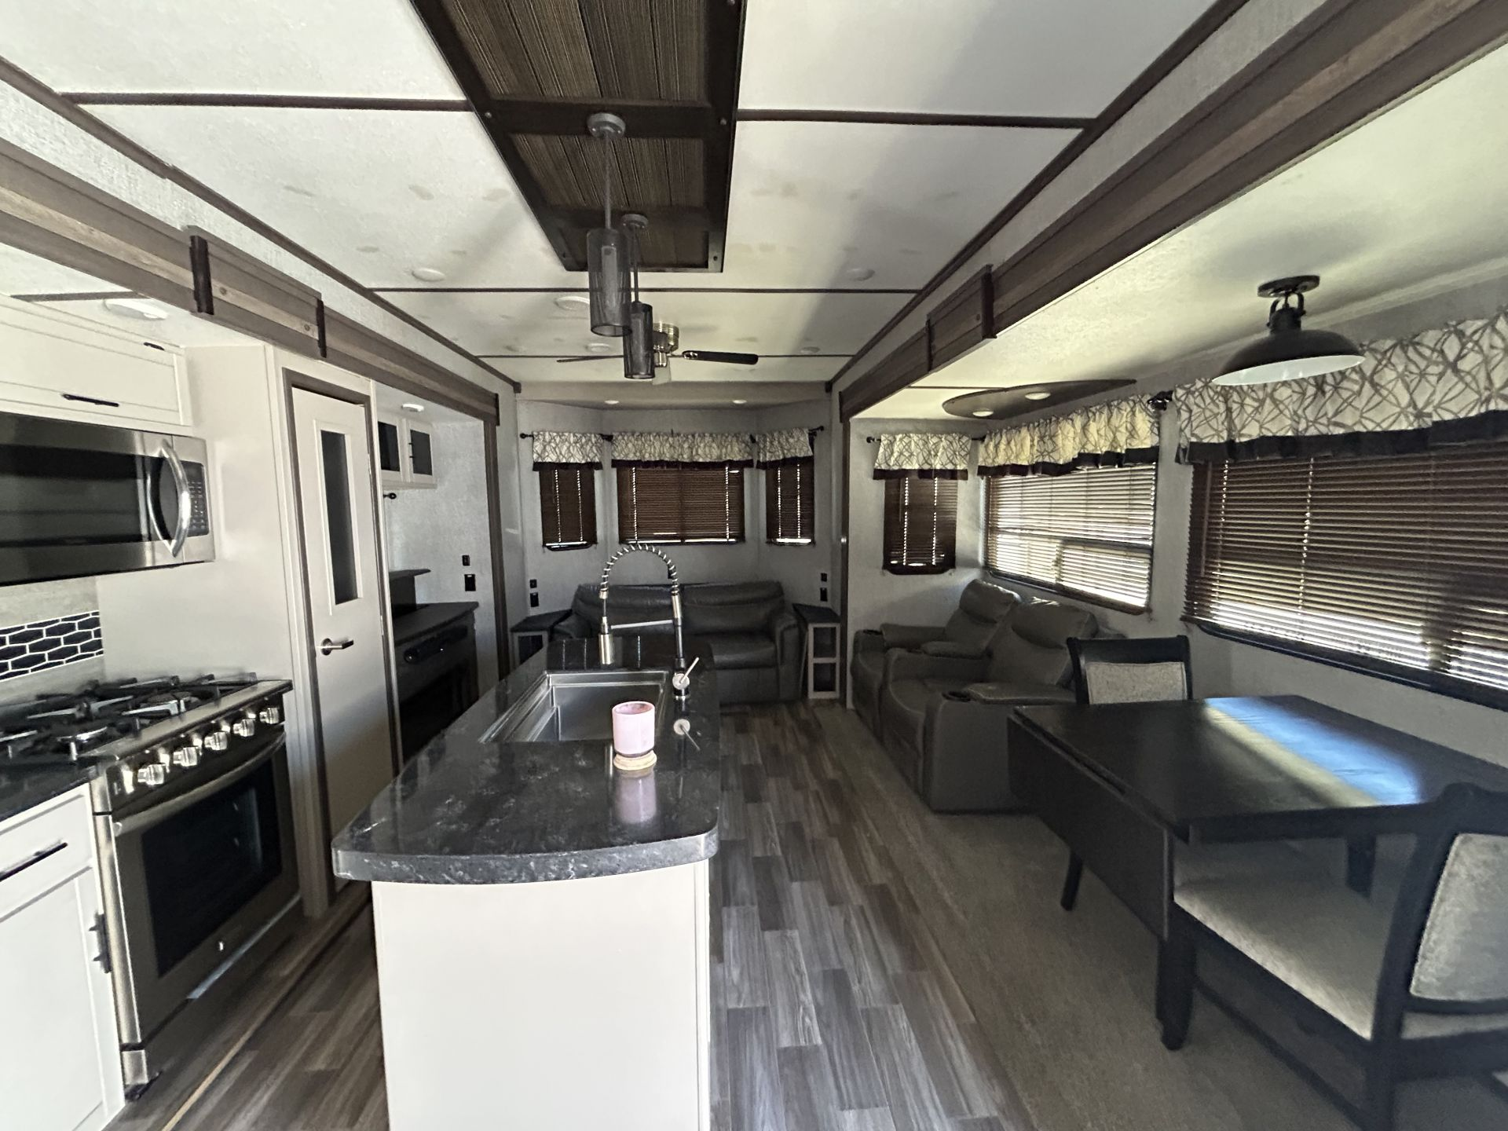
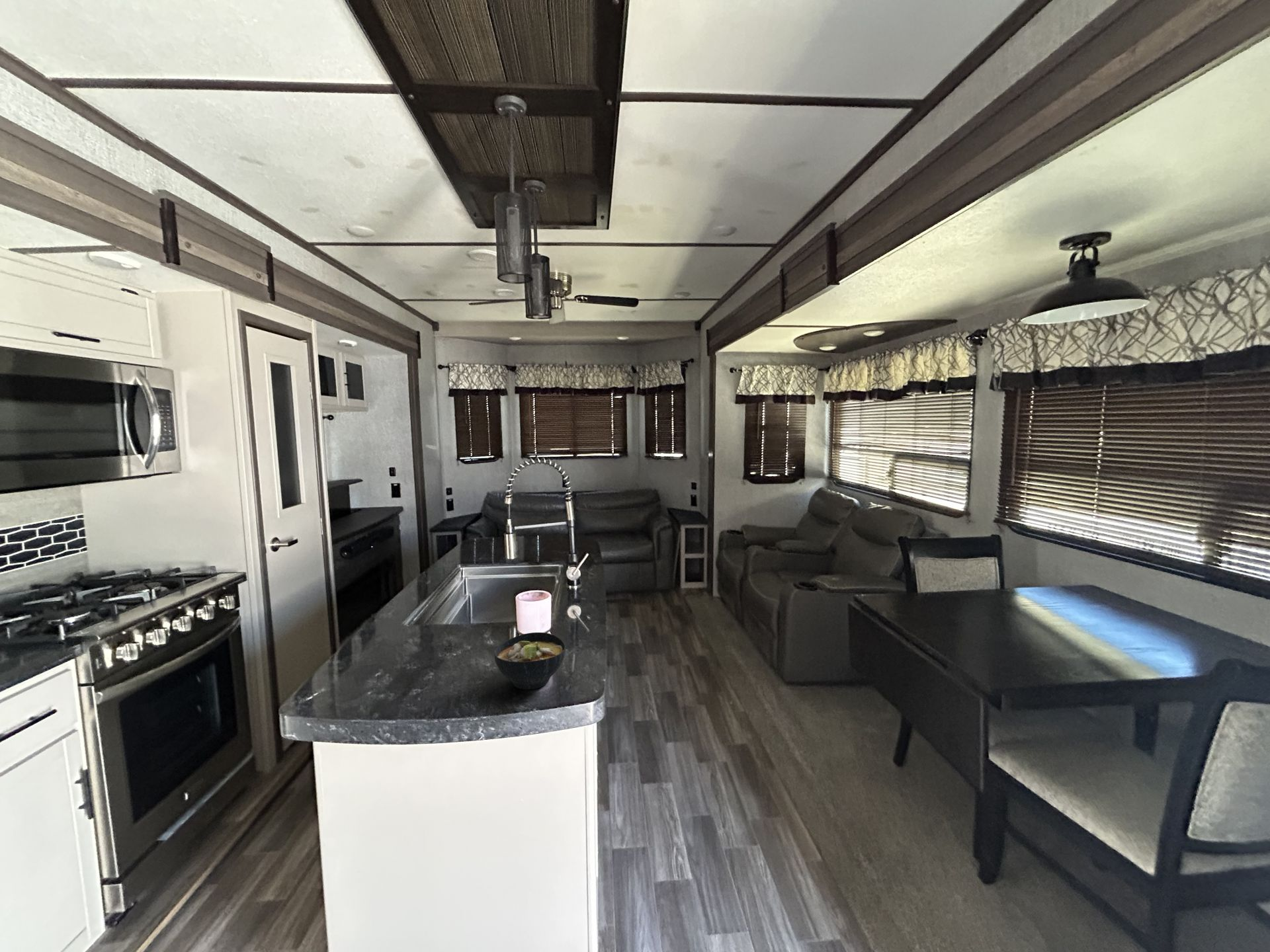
+ bowl (530, 662)
